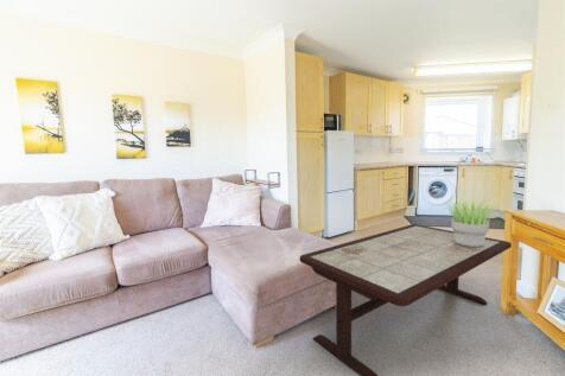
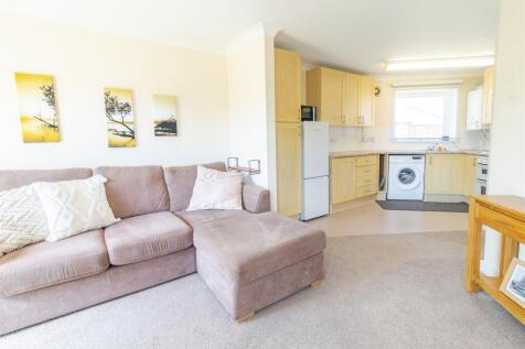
- coffee table (408, 285)
- potted plant (470, 222)
